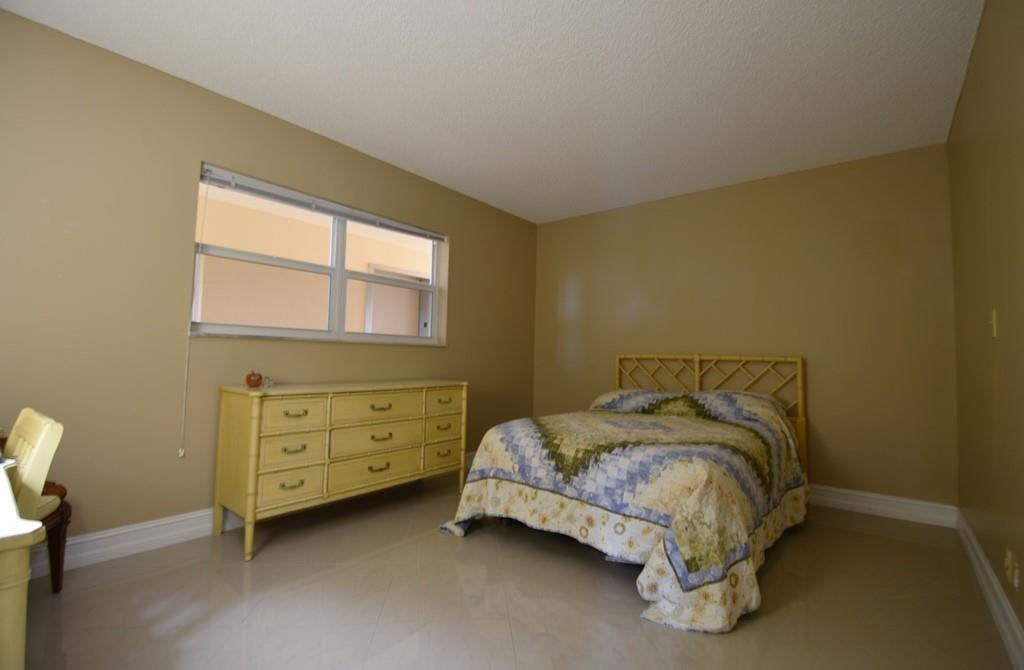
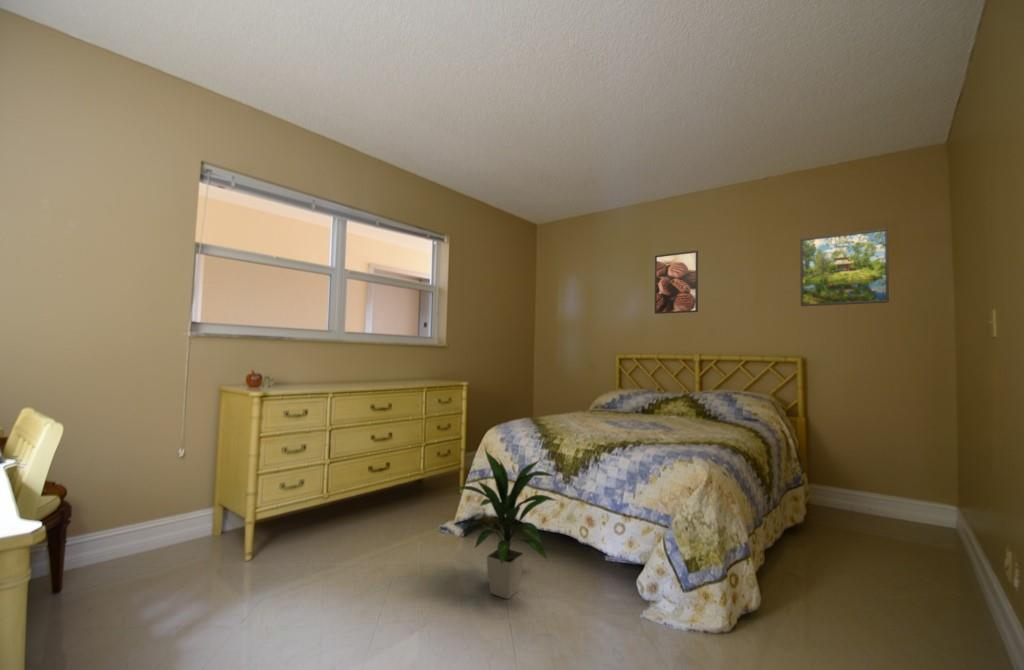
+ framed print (675, 283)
+ indoor plant (510, 521)
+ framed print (842, 269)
